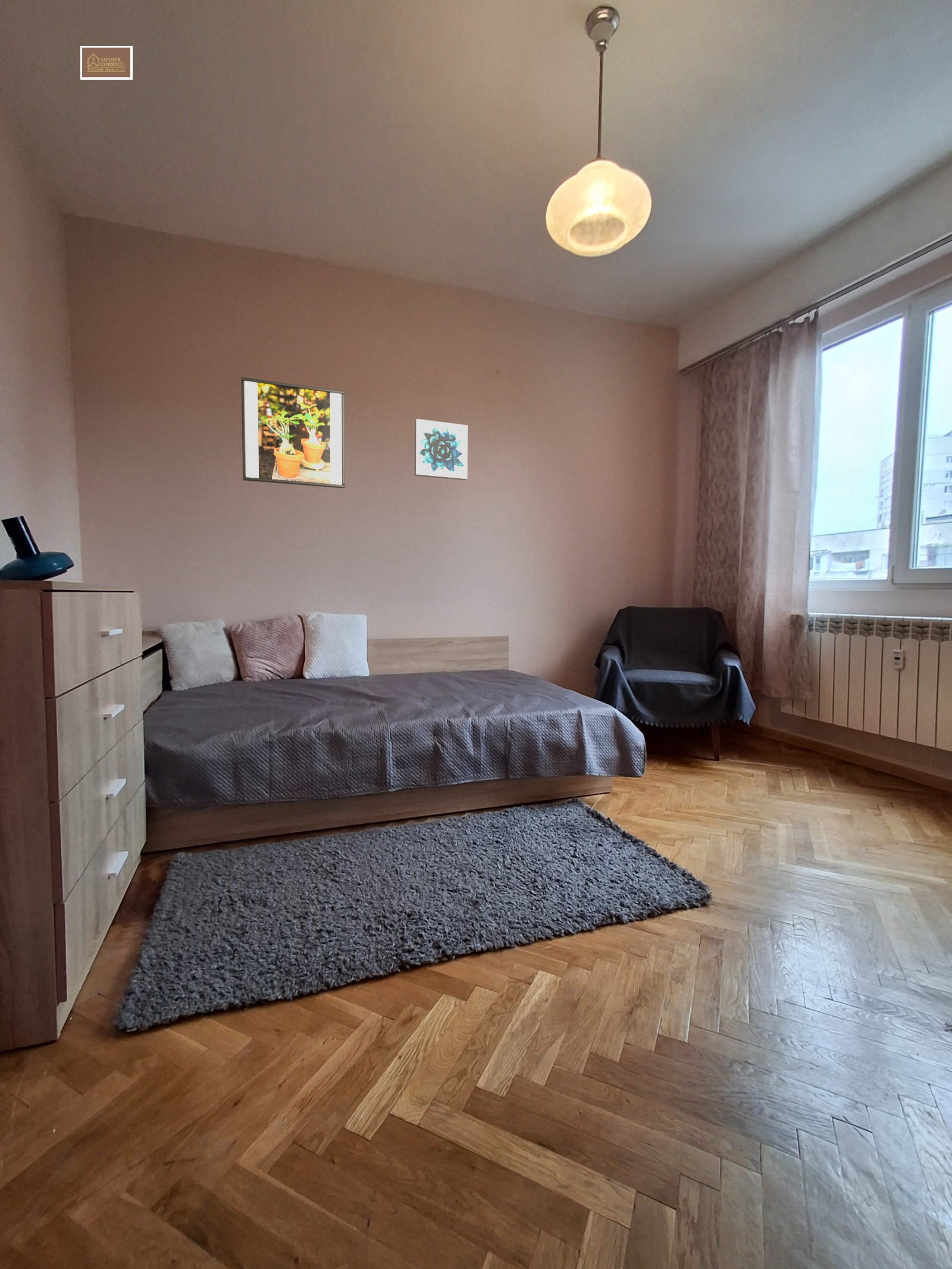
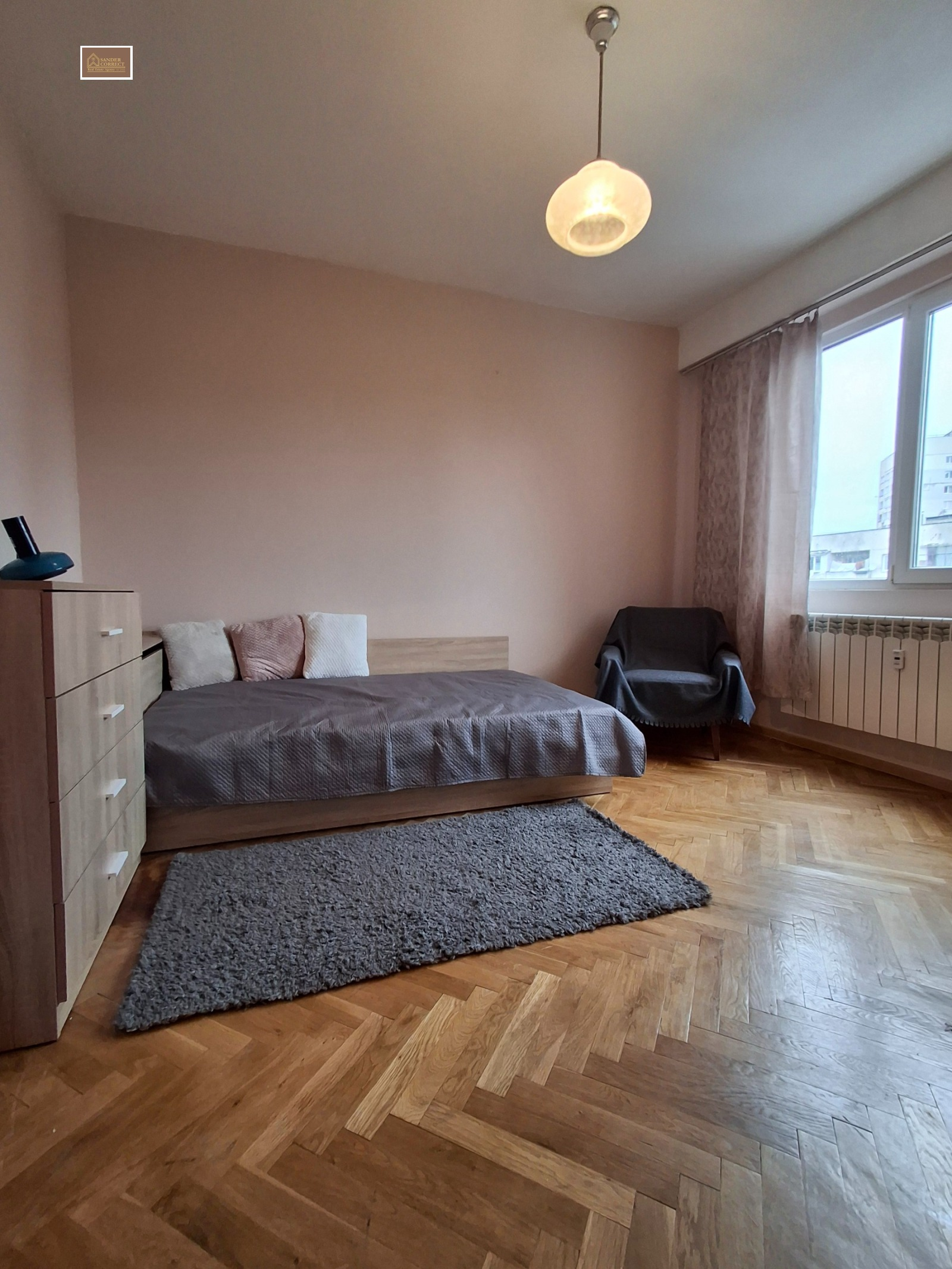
- wall art (441, 450)
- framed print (295, 434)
